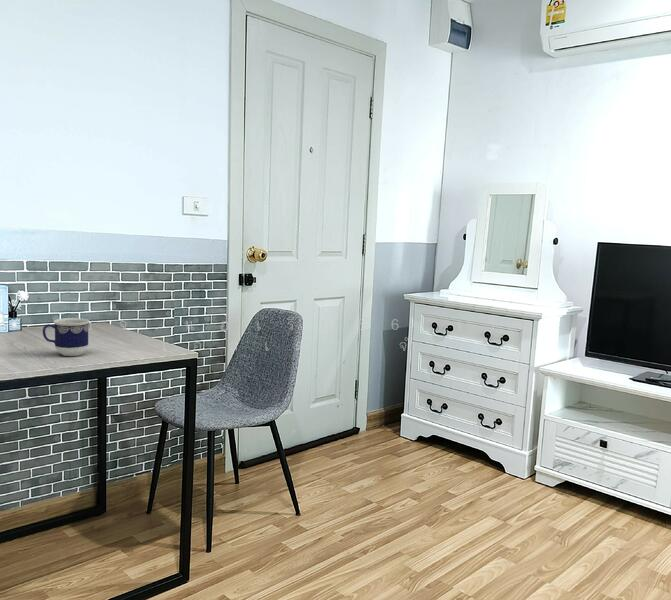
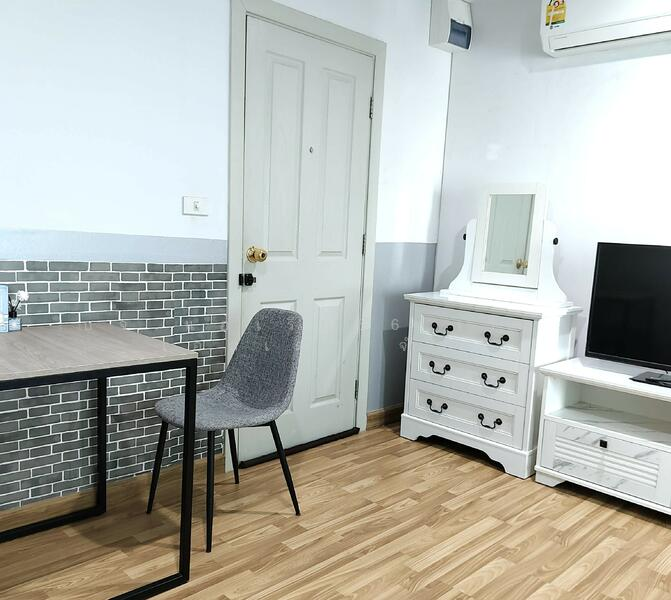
- cup (66, 337)
